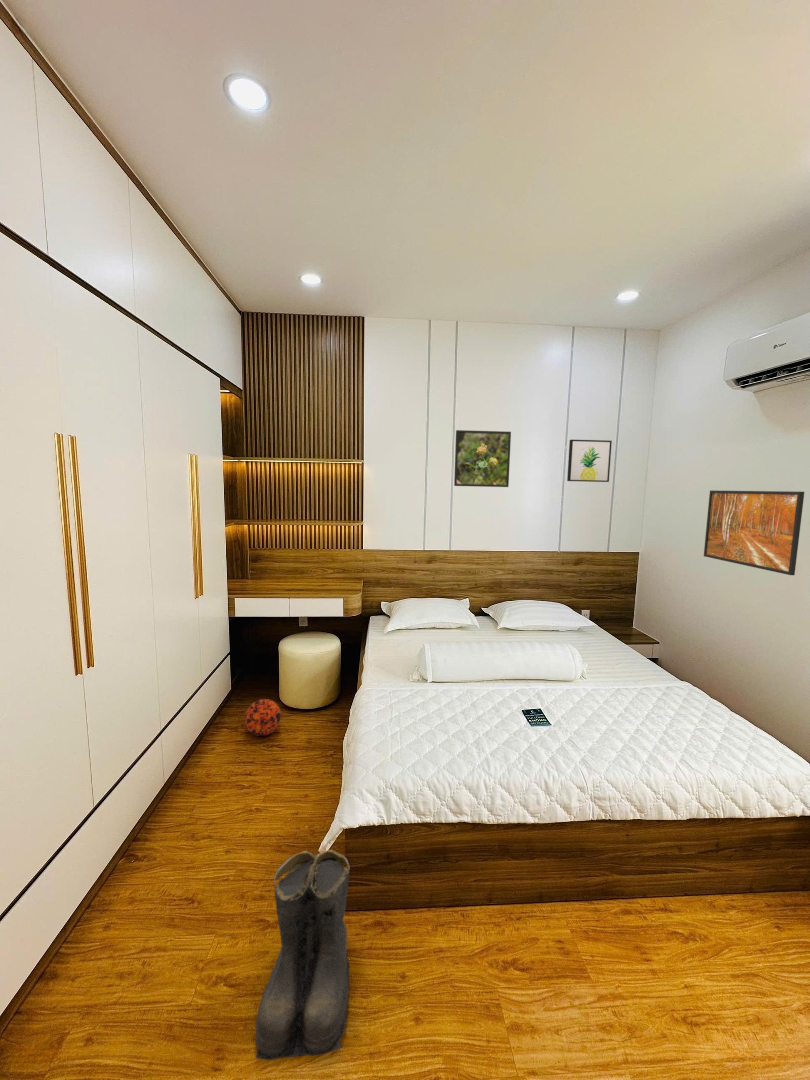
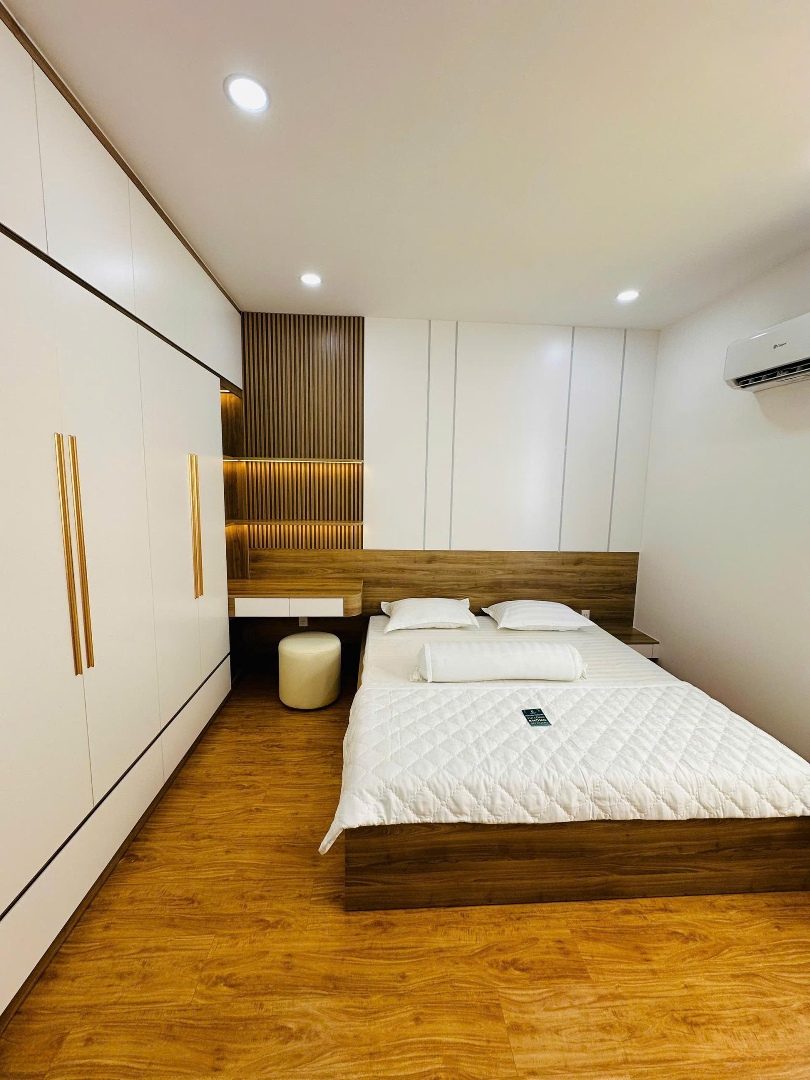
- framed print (482, 458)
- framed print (747, 528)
- boots (307, 943)
- decorative ball (263, 717)
- wall art (589, 461)
